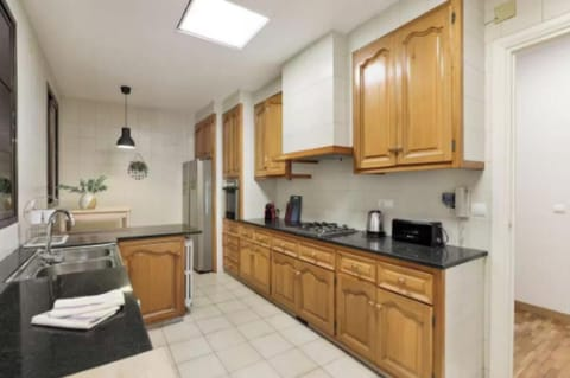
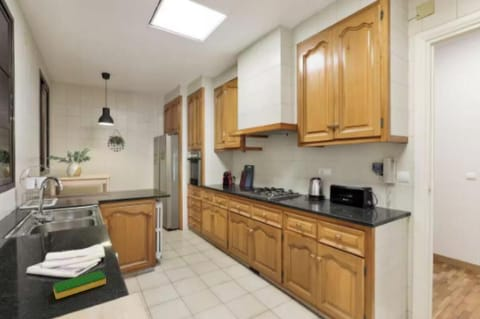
+ dish sponge (80, 283)
